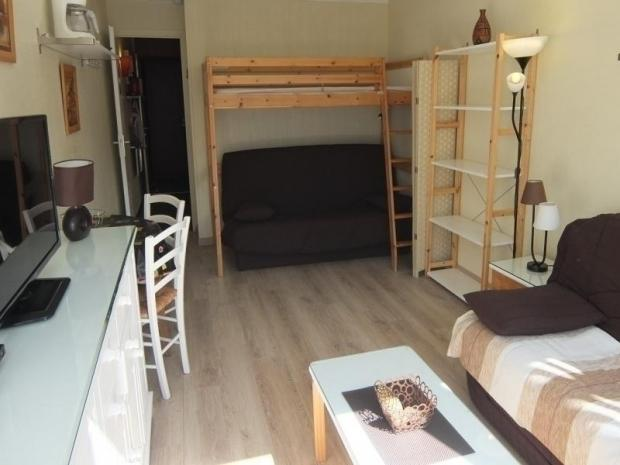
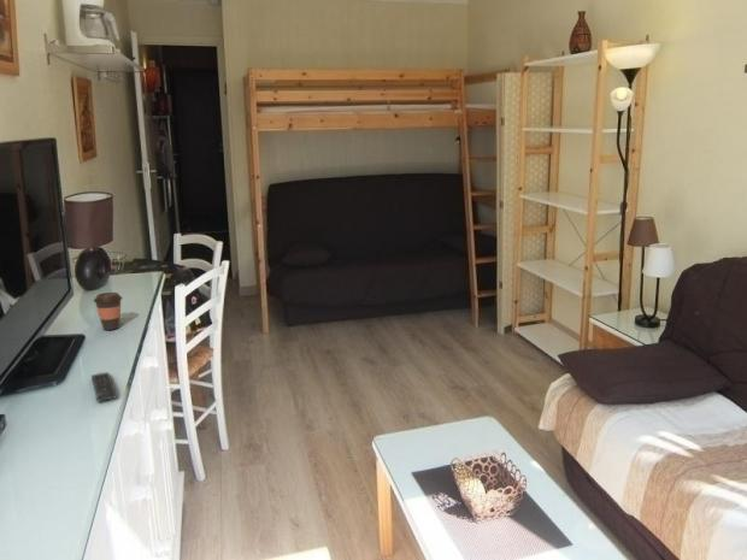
+ coffee cup (108, 311)
+ remote control (101, 384)
